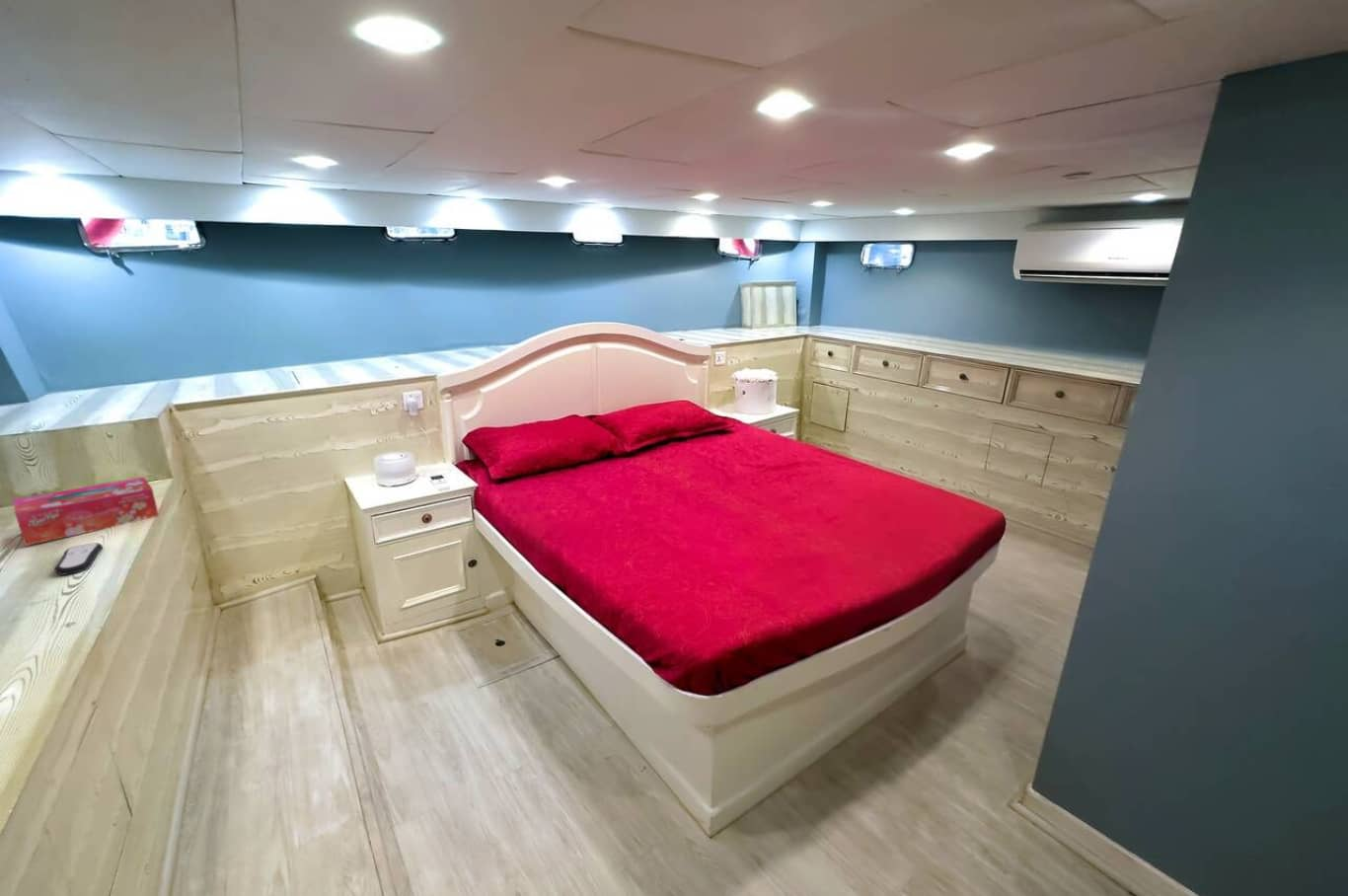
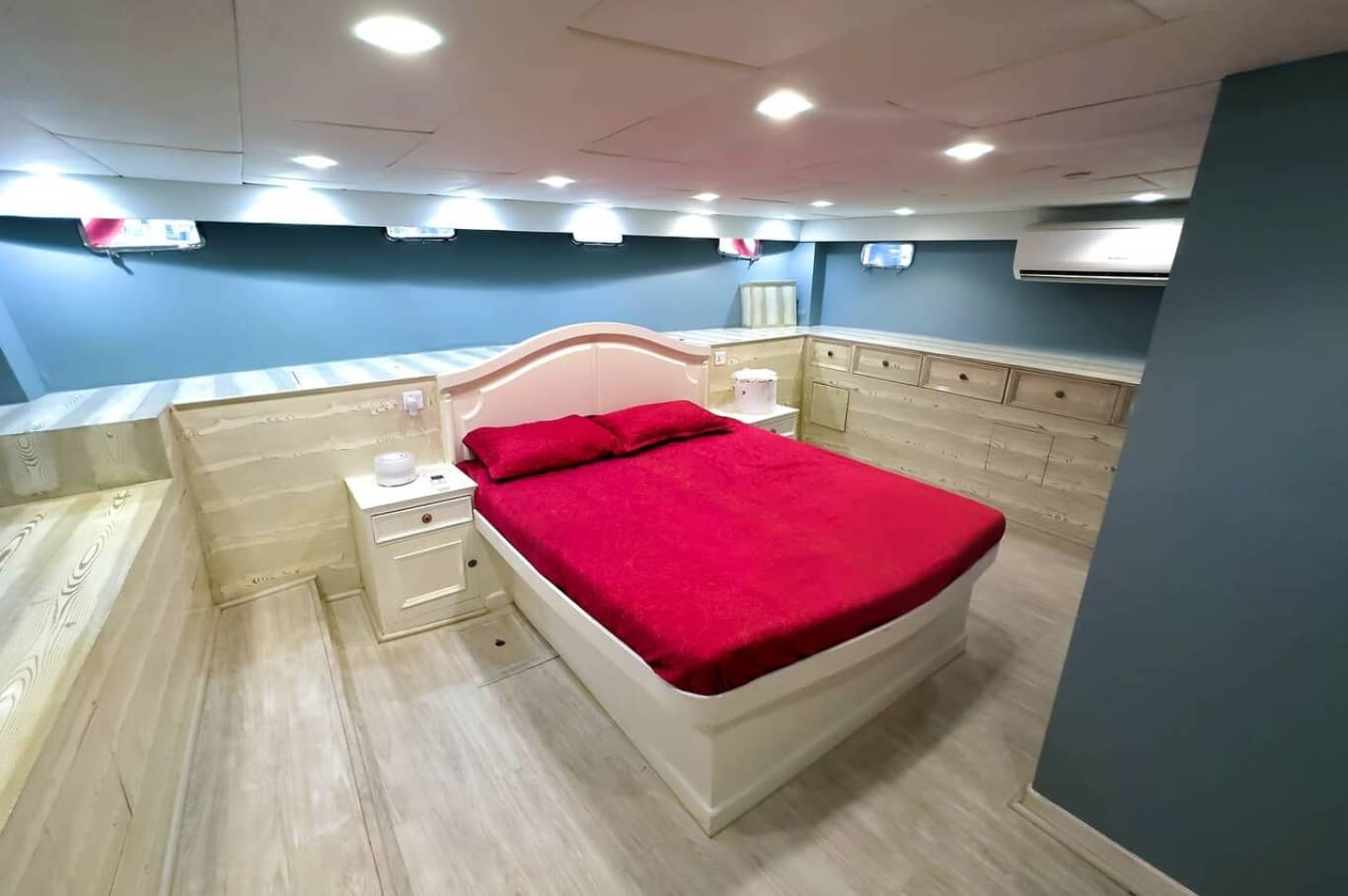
- tissue box (89, 508)
- remote control (78, 558)
